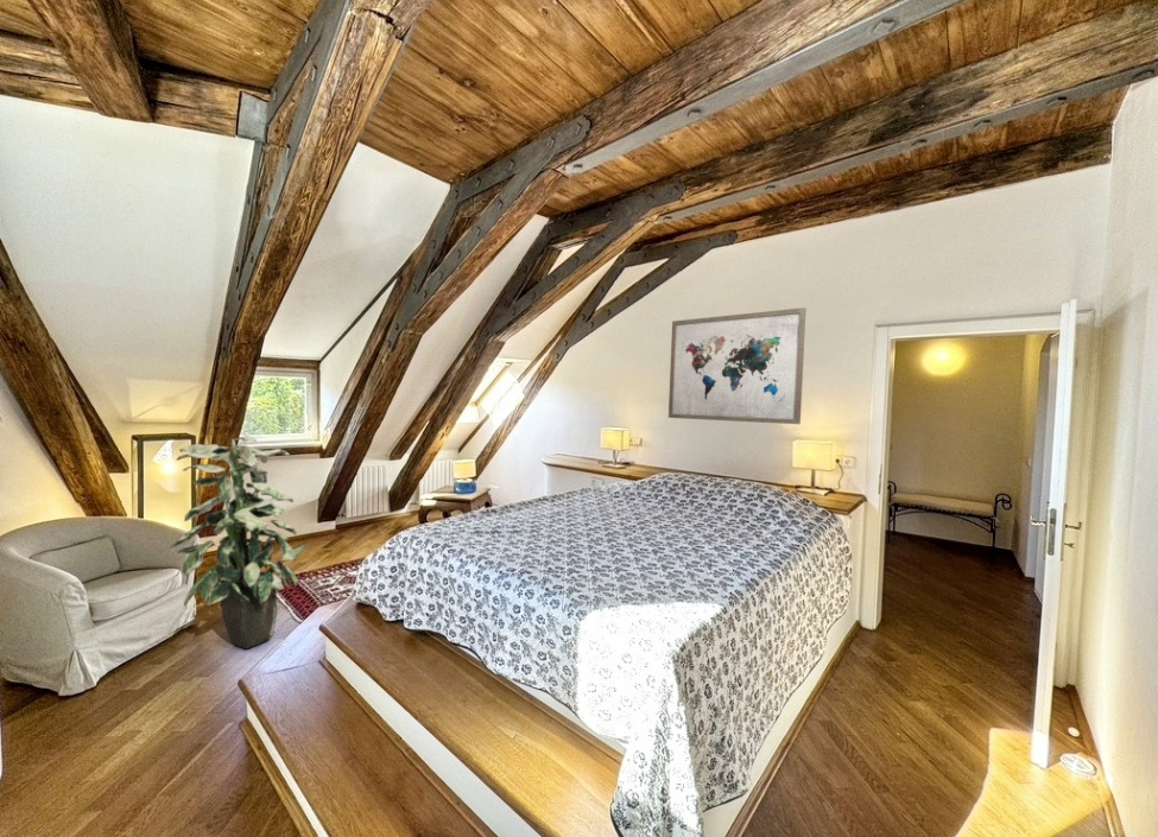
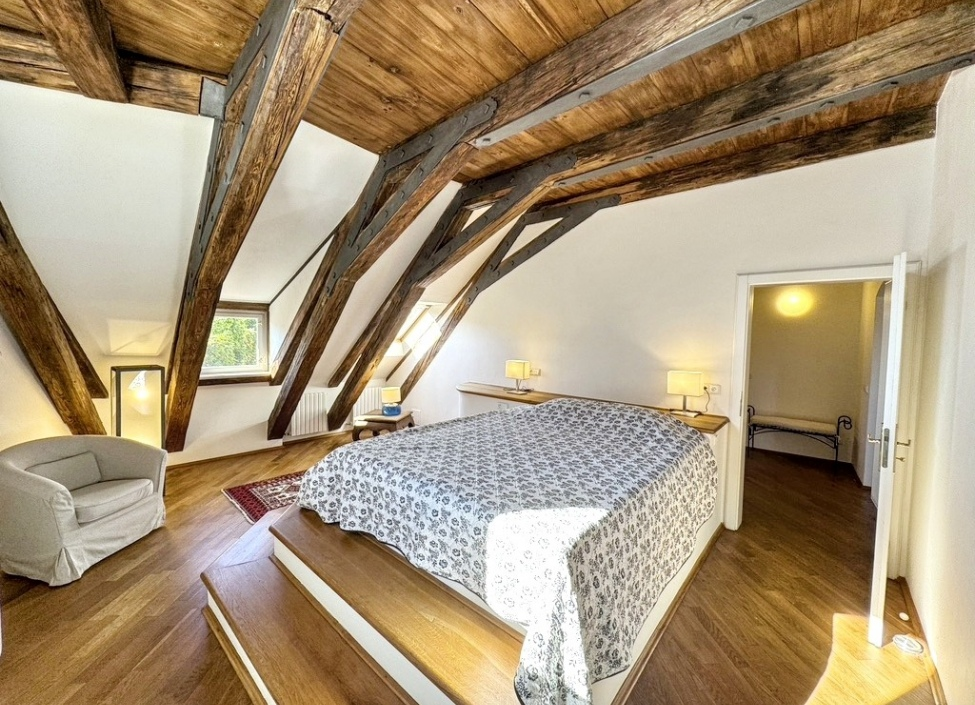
- indoor plant (240, 540)
- wall art (730, 368)
